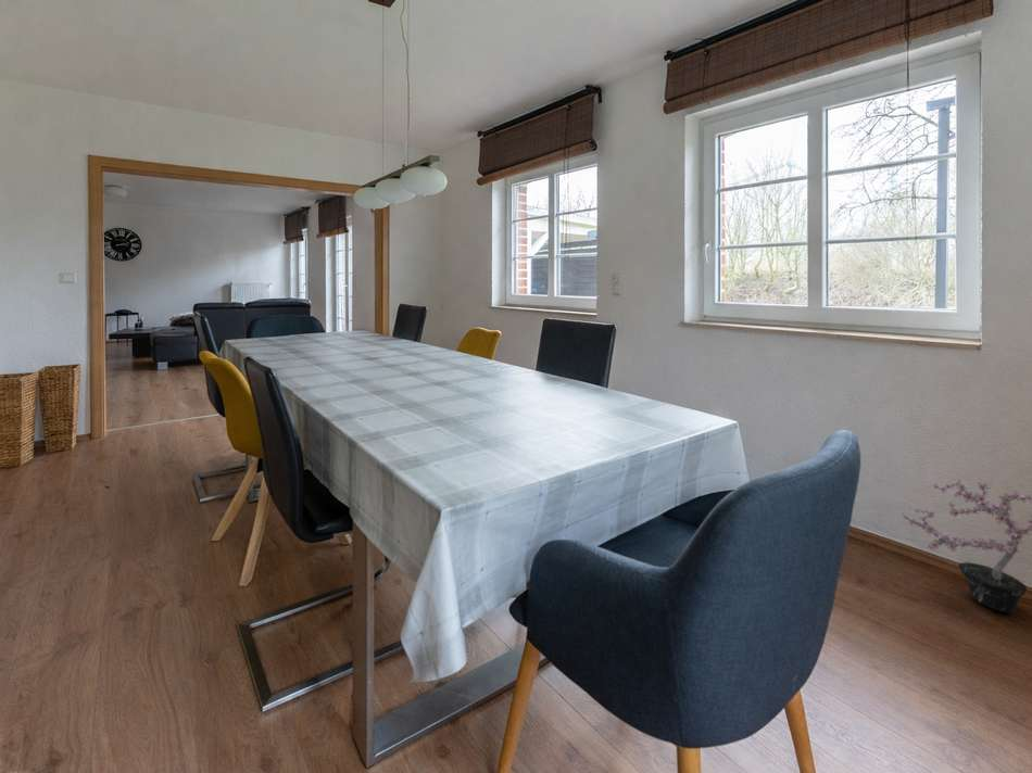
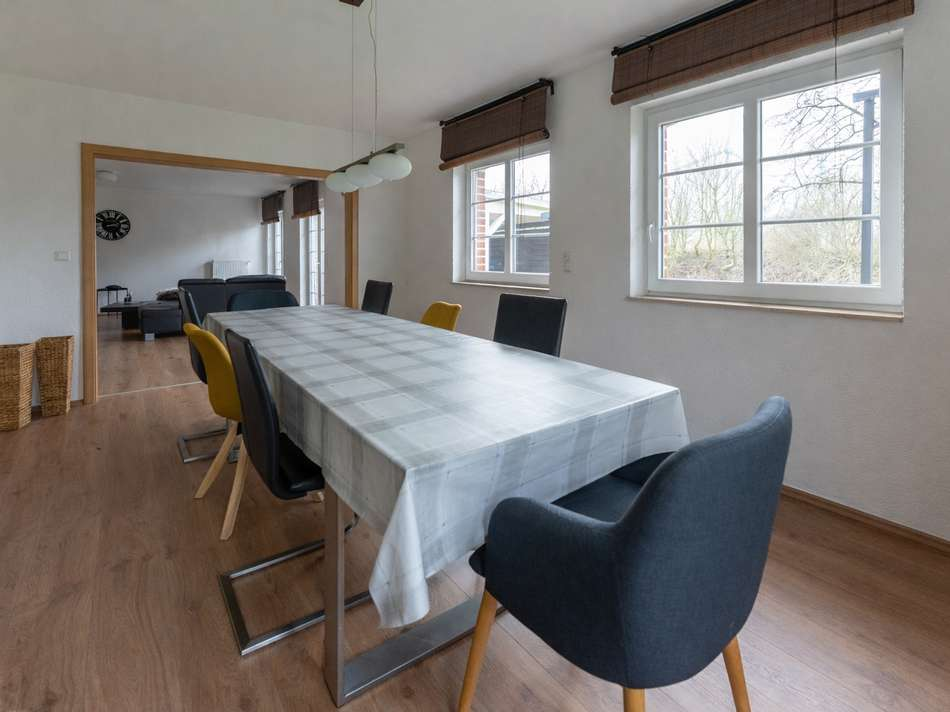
- potted plant (966, 538)
